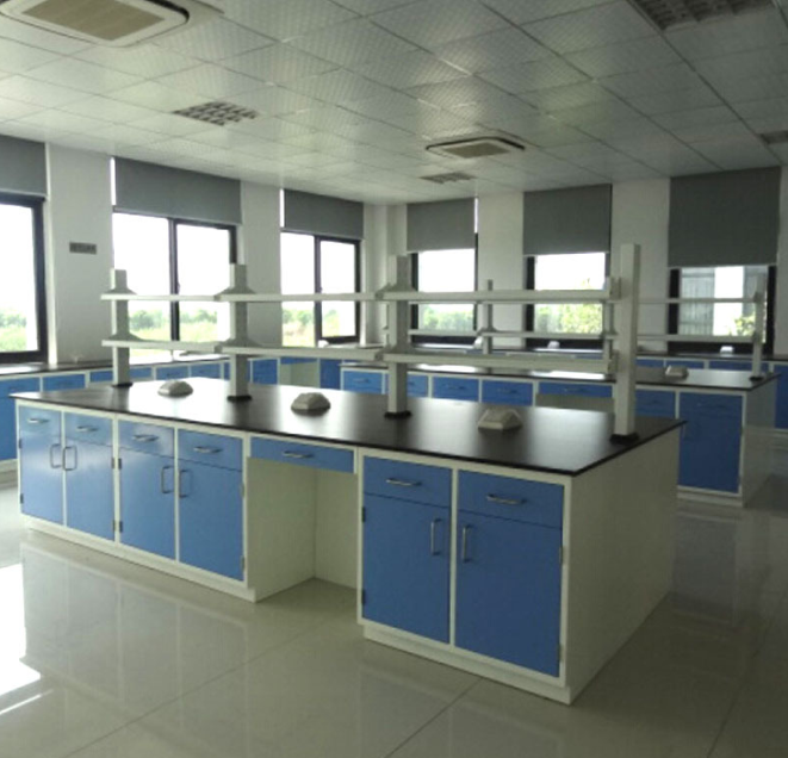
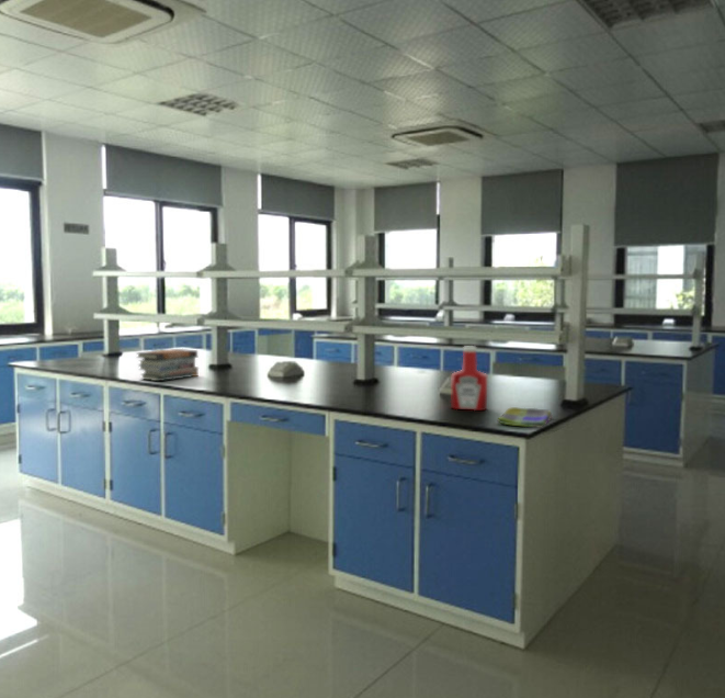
+ dish towel (524, 416)
+ book stack (168, 364)
+ soap bottle (469, 378)
